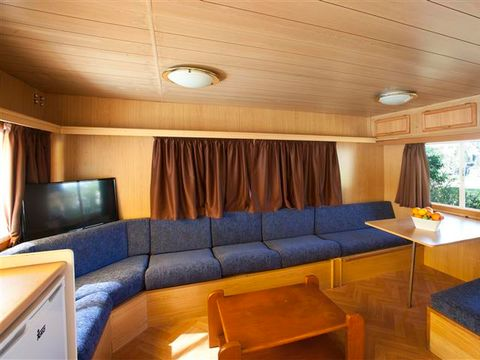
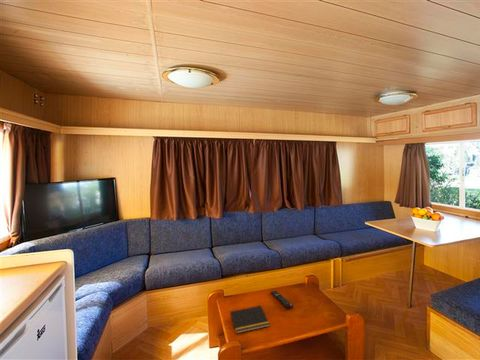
+ remote control (281, 299)
+ notepad (249, 318)
